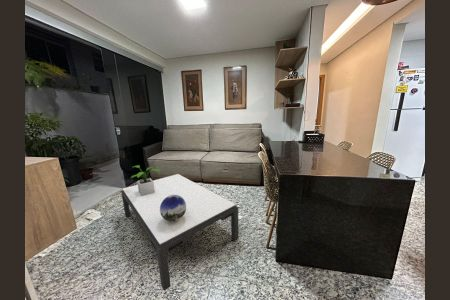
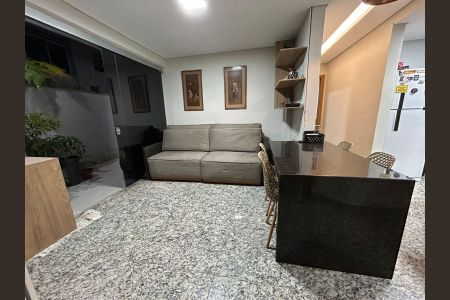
- coffee table (180, 218)
- decorative sphere (173, 207)
- potted plant (145, 179)
